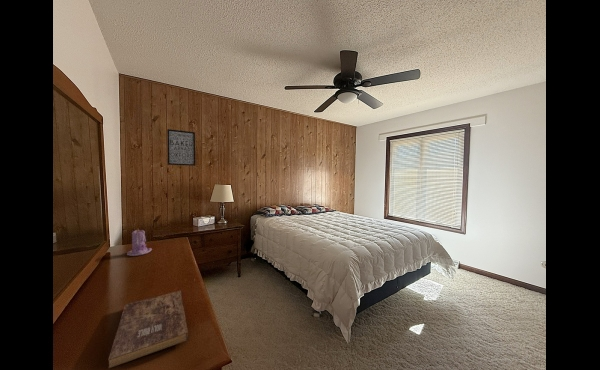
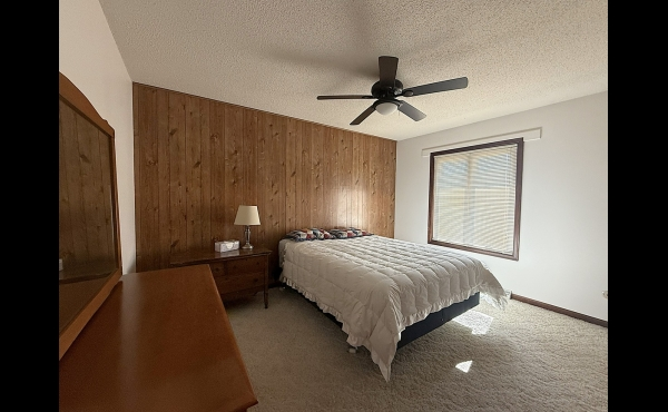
- wall art (181, 148)
- bible (153, 319)
- candle (138, 240)
